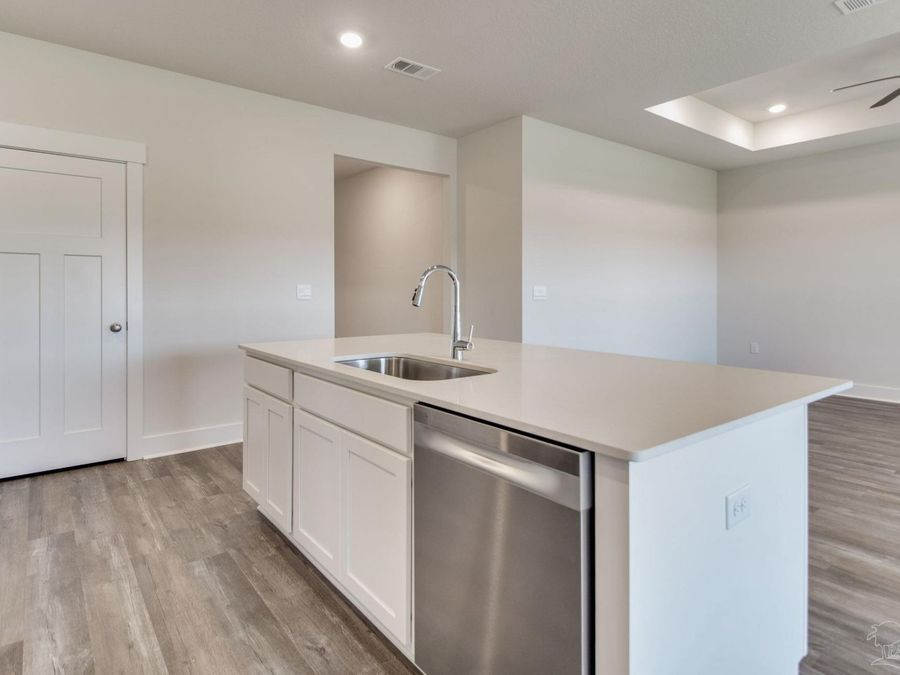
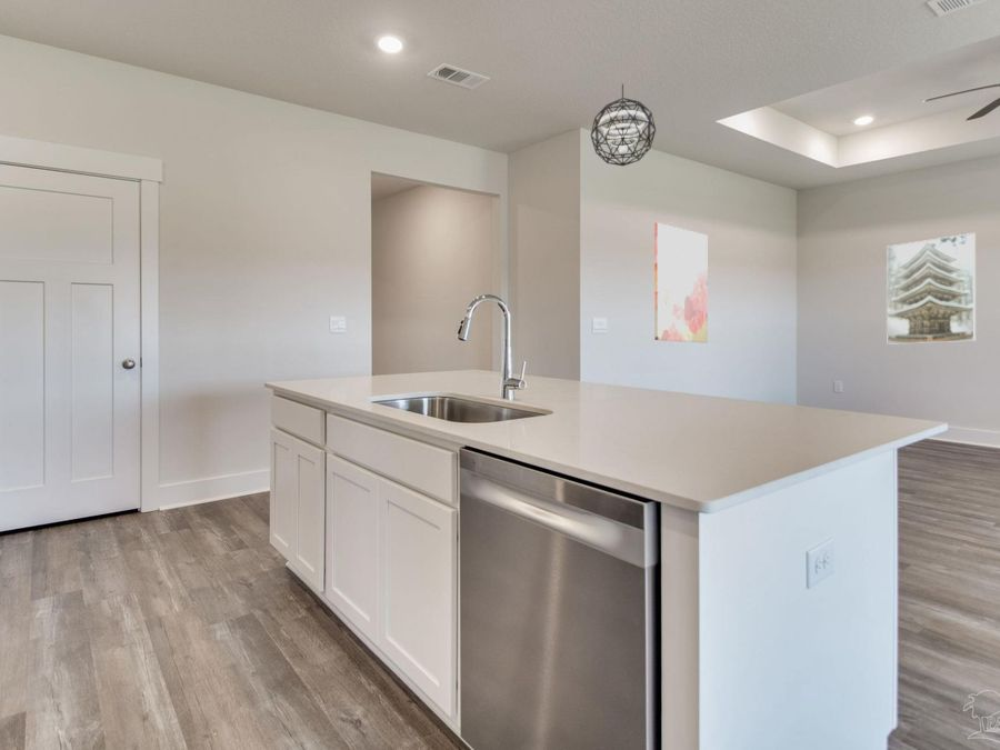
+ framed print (929, 291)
+ pendant light (622, 123)
+ wall art (681, 284)
